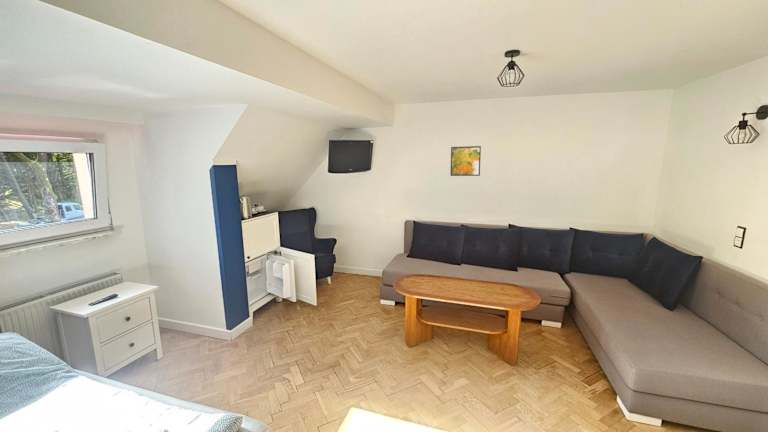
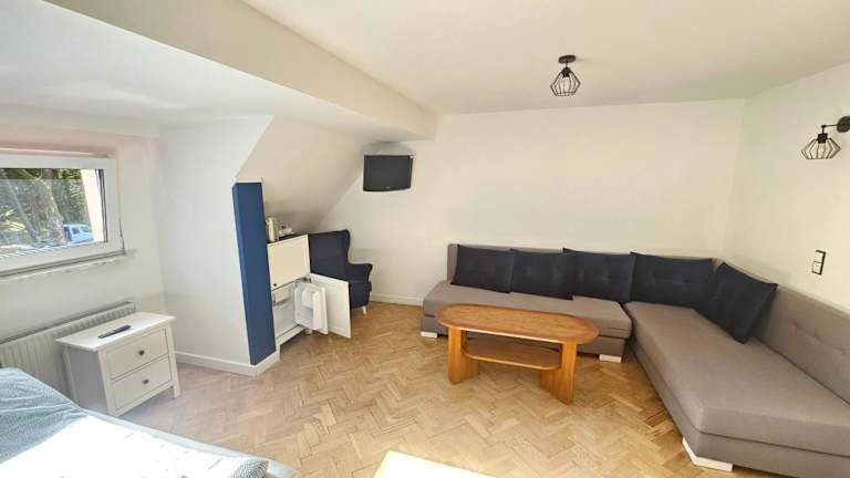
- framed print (465, 161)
